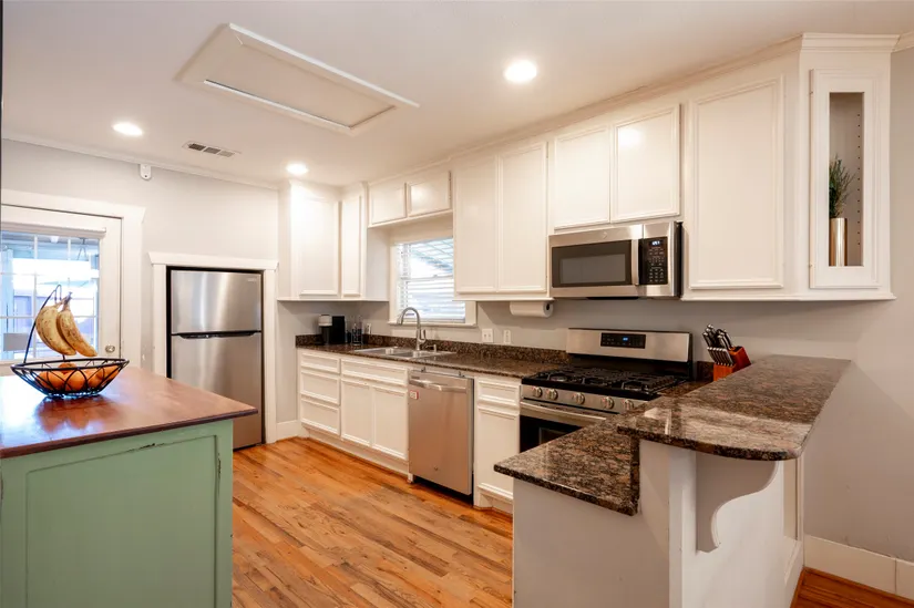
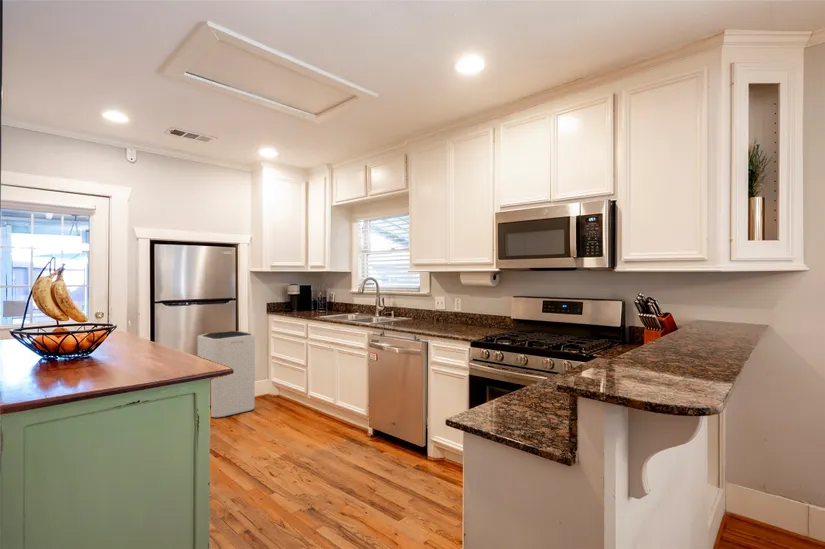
+ trash can (227, 375)
